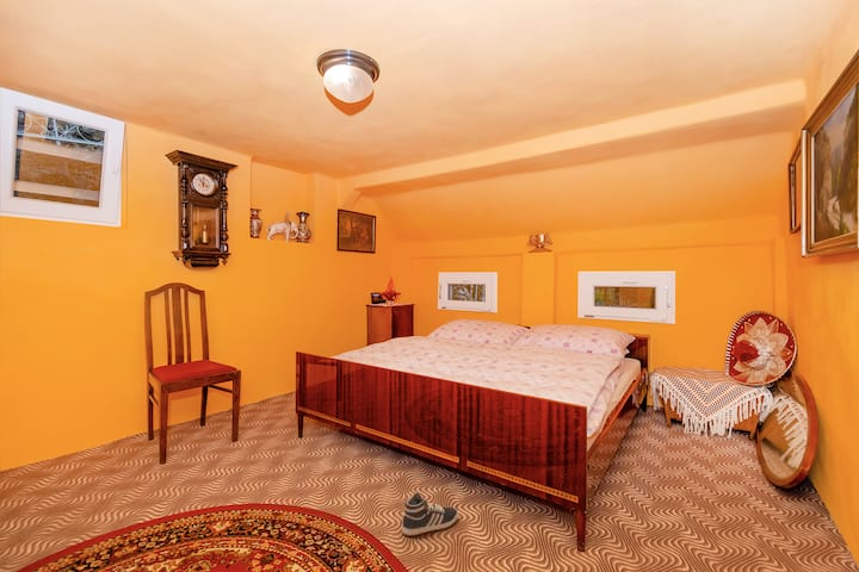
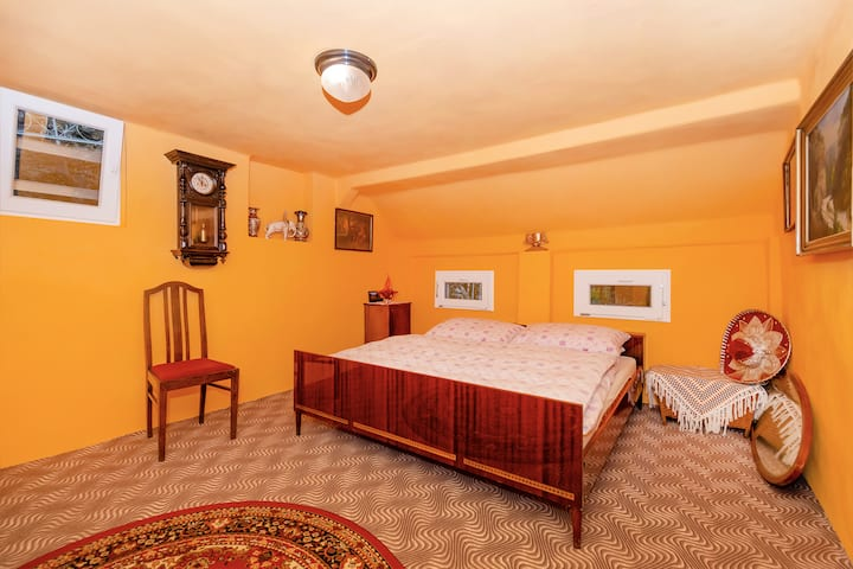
- sneaker (431, 509)
